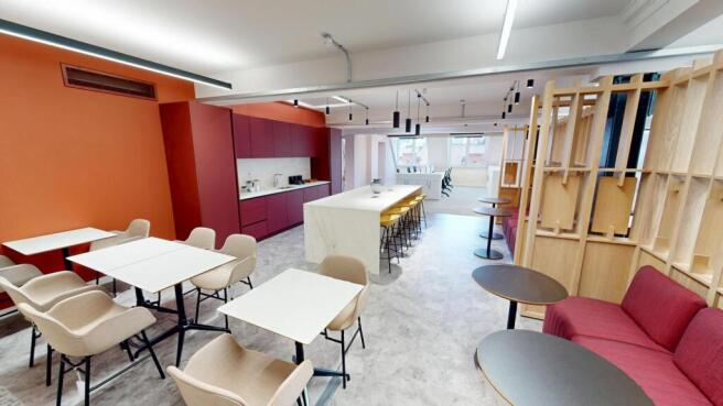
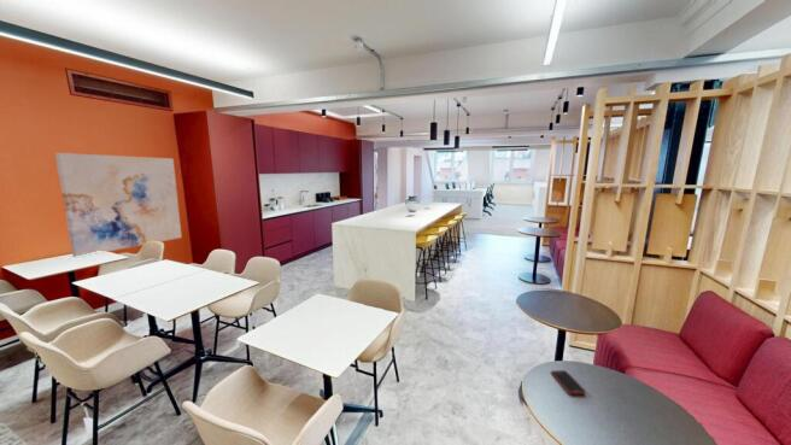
+ wall art (128, 201)
+ cell phone (567, 381)
